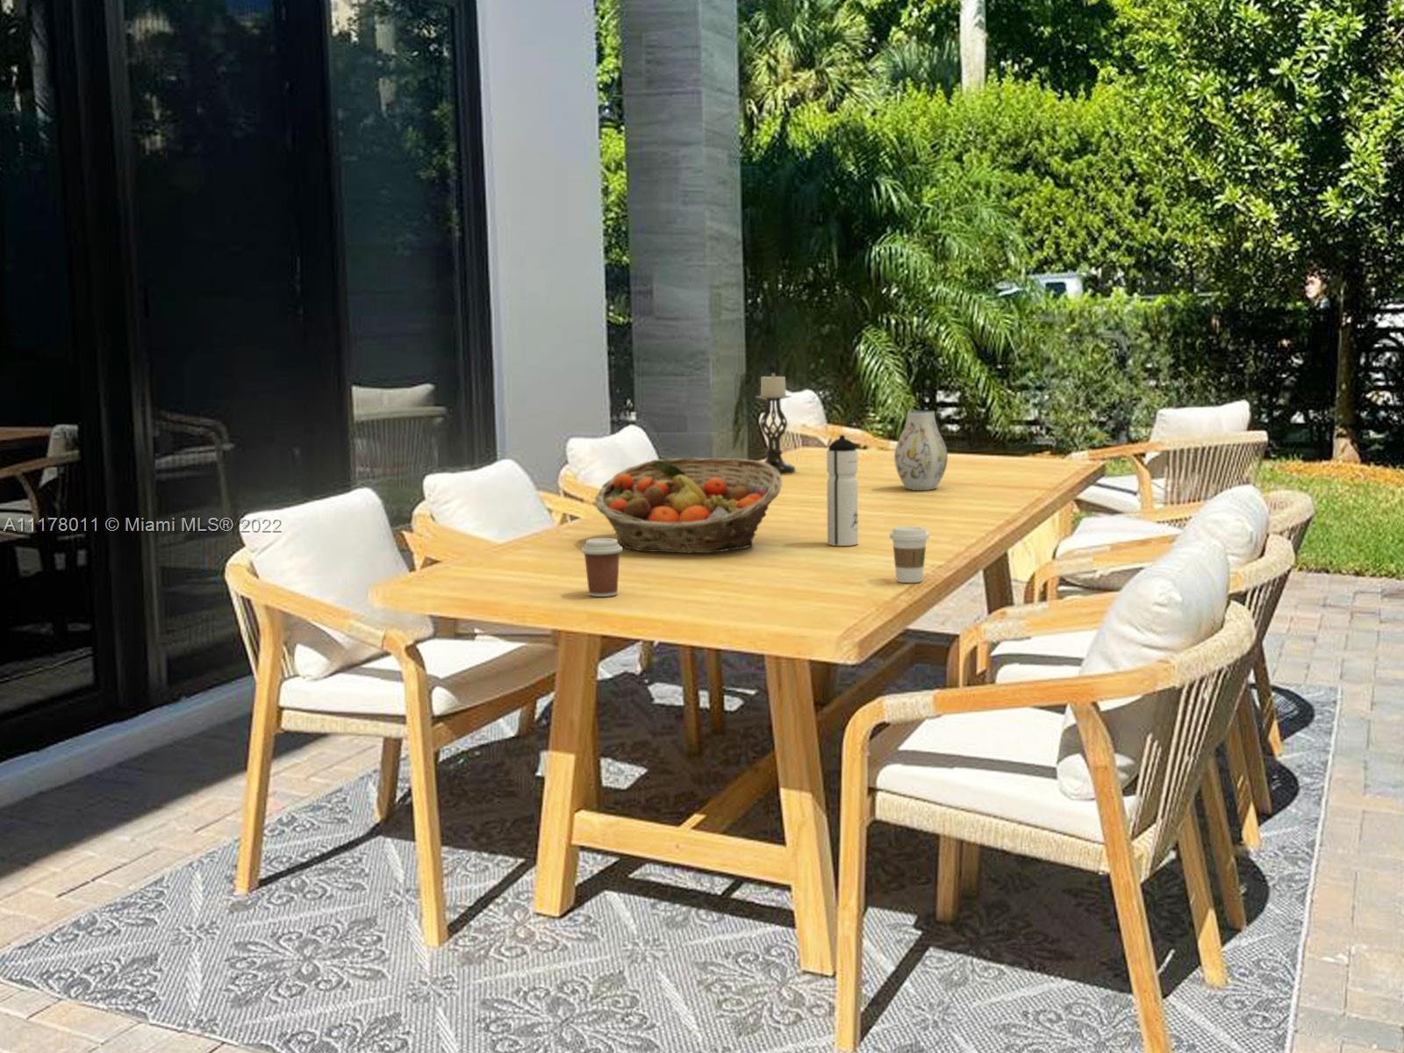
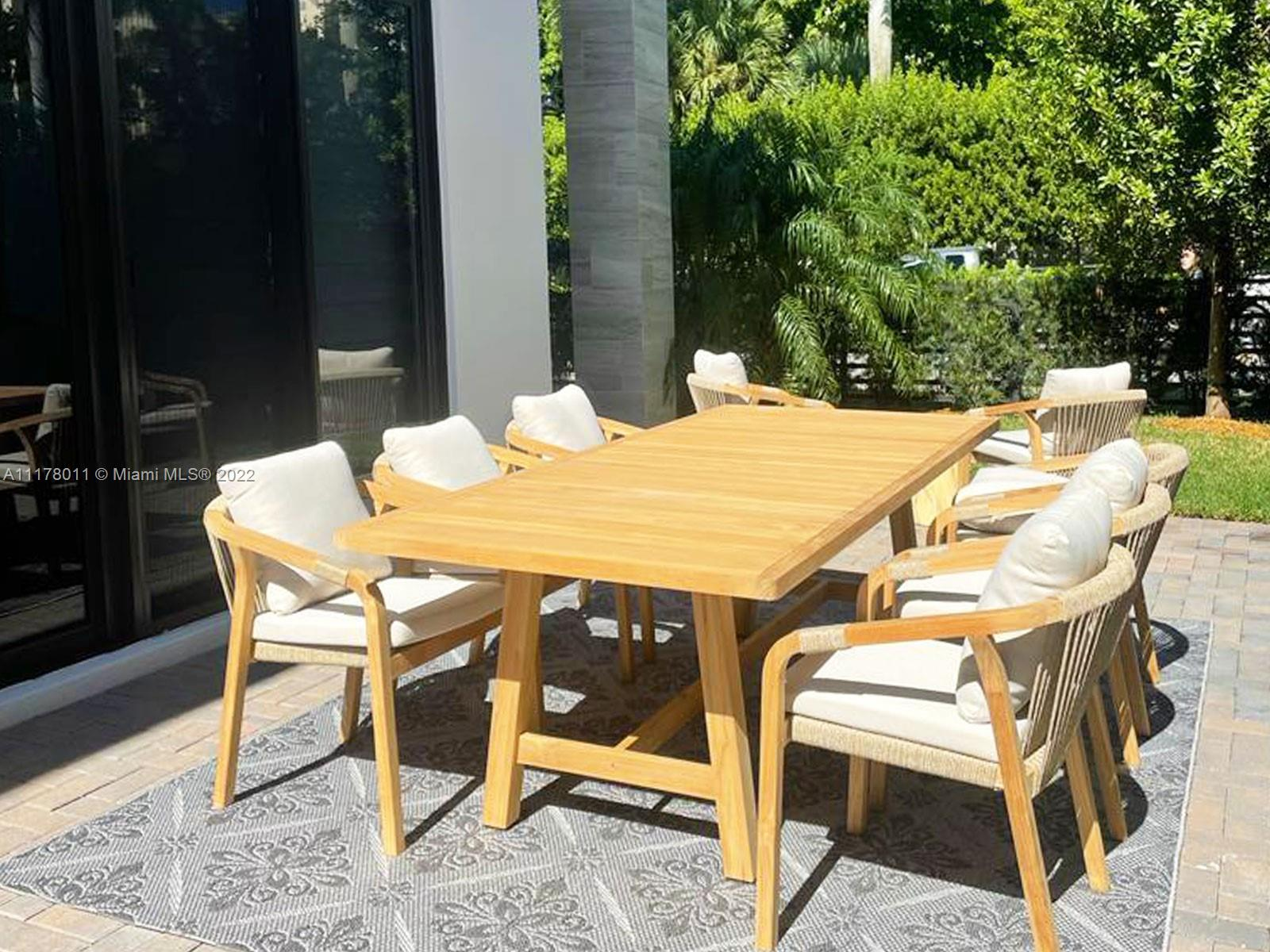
- coffee cup (909, 554)
- coffee cup (603, 566)
- water bottle (842, 490)
- vase (921, 451)
- candle holder (773, 423)
- fruit basket (688, 503)
